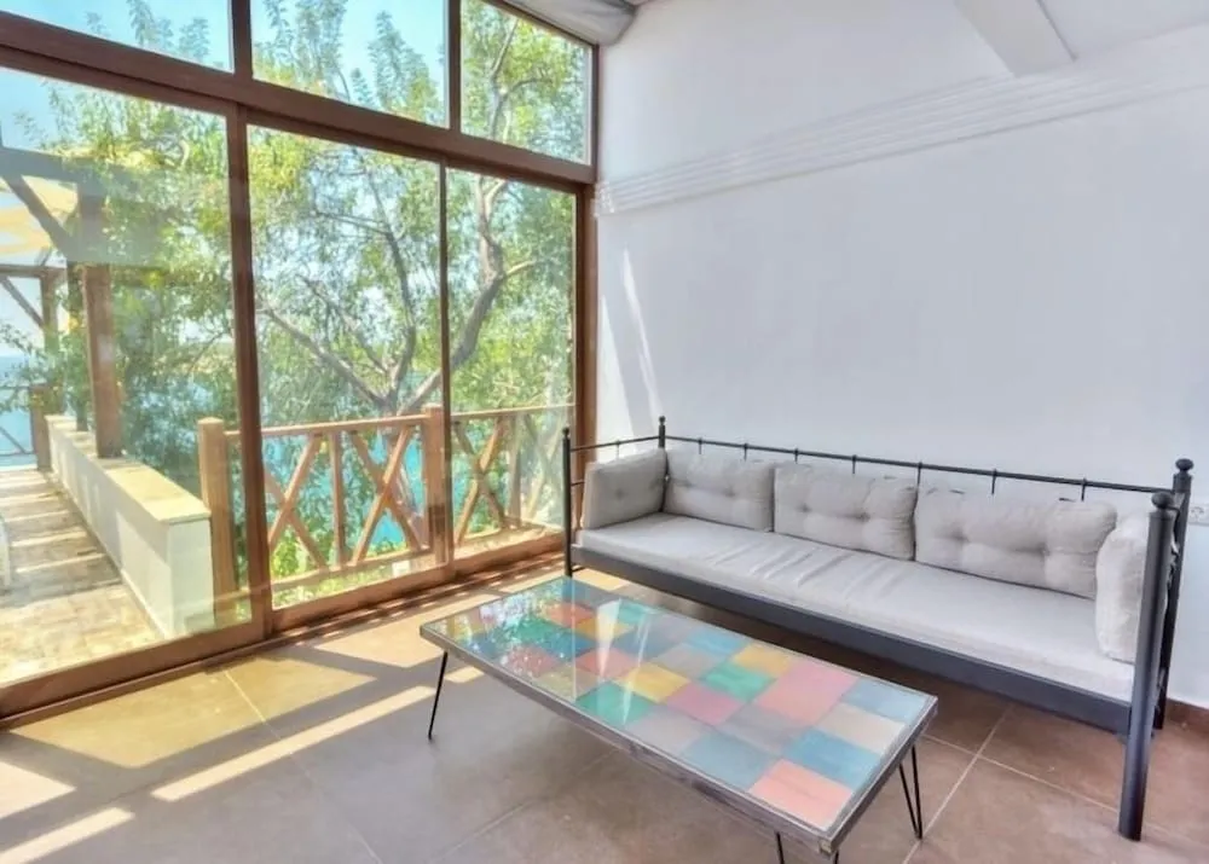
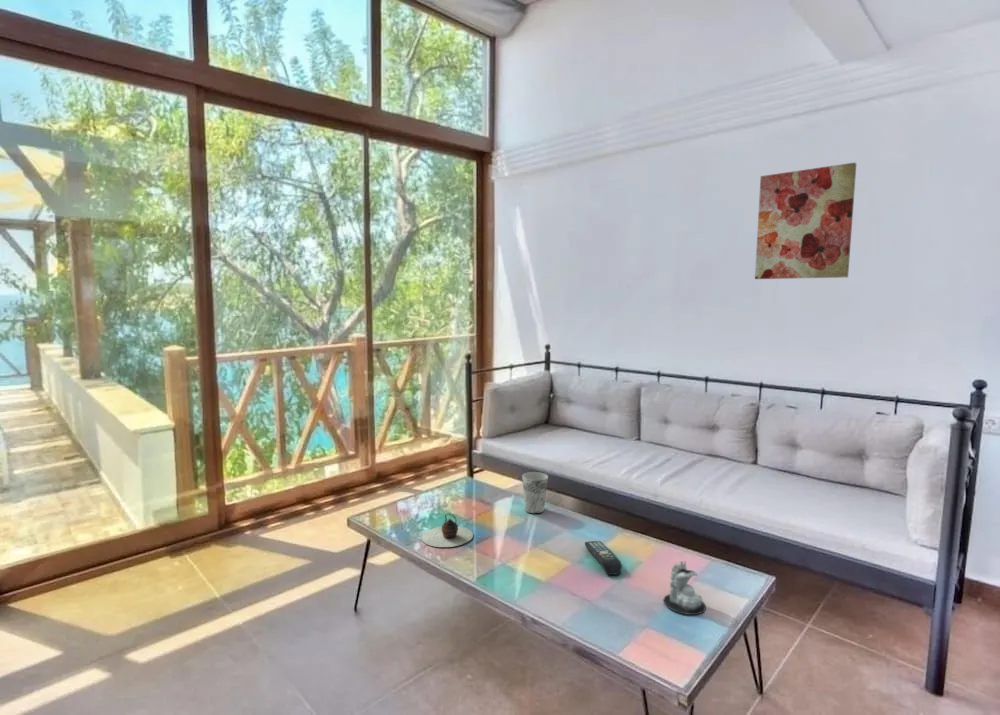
+ remote control (602, 555)
+ wall art (802, 224)
+ cup (534, 493)
+ teapot (447, 525)
+ candle (685, 584)
